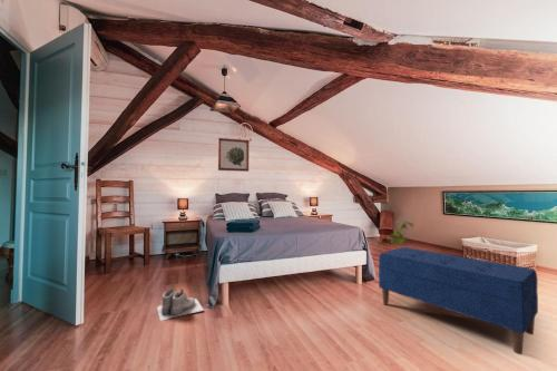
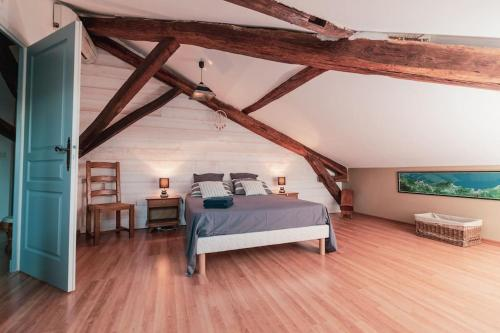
- house plant (399, 246)
- boots (179, 297)
- wall art (233, 155)
- bench (449, 289)
